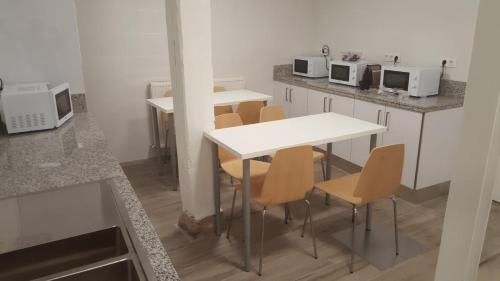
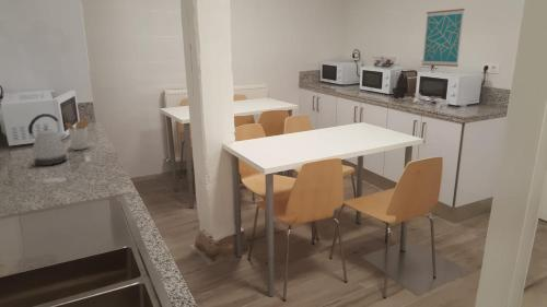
+ kettle (48, 138)
+ wall art (441, 38)
+ utensil holder (80, 133)
